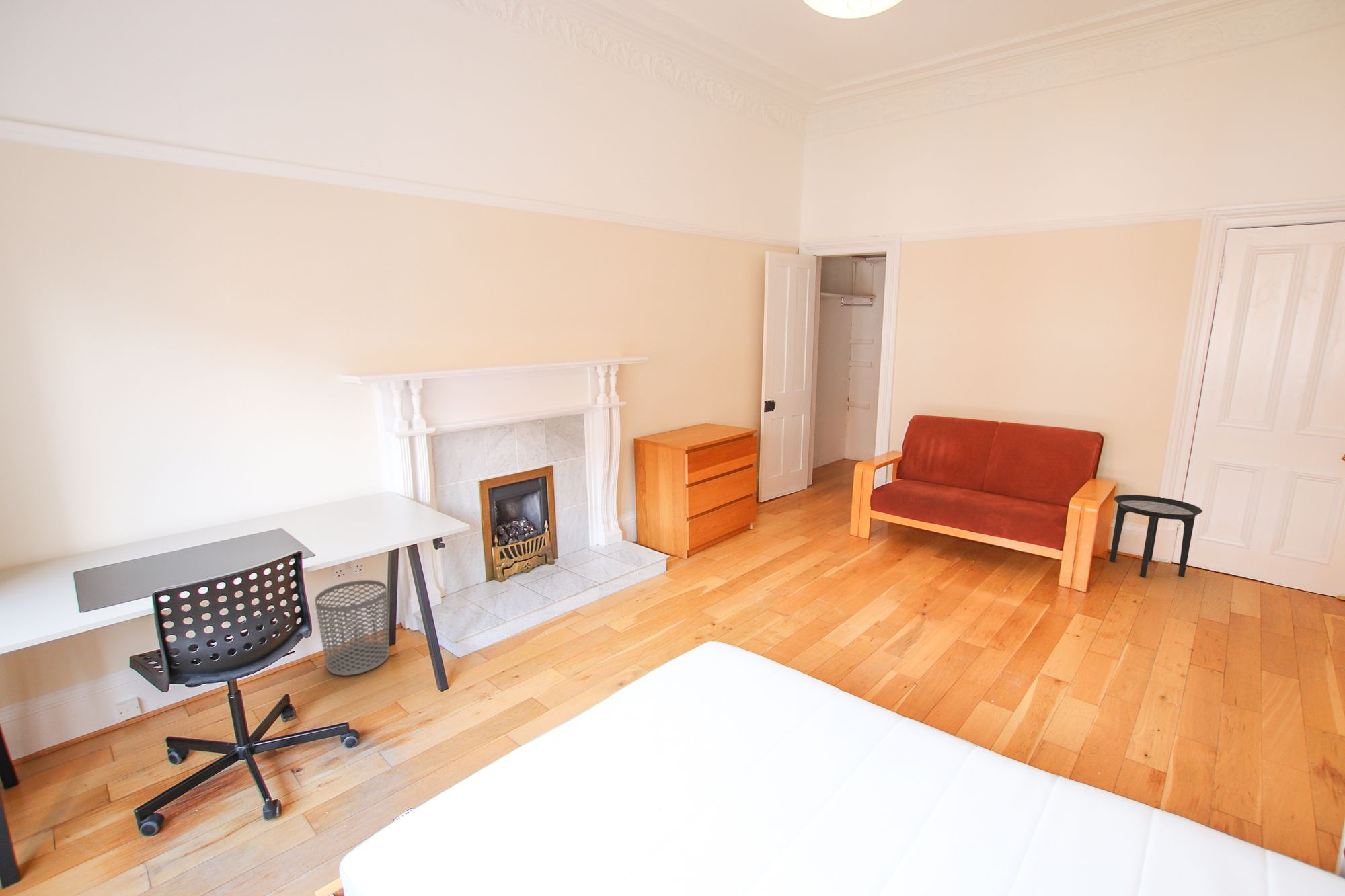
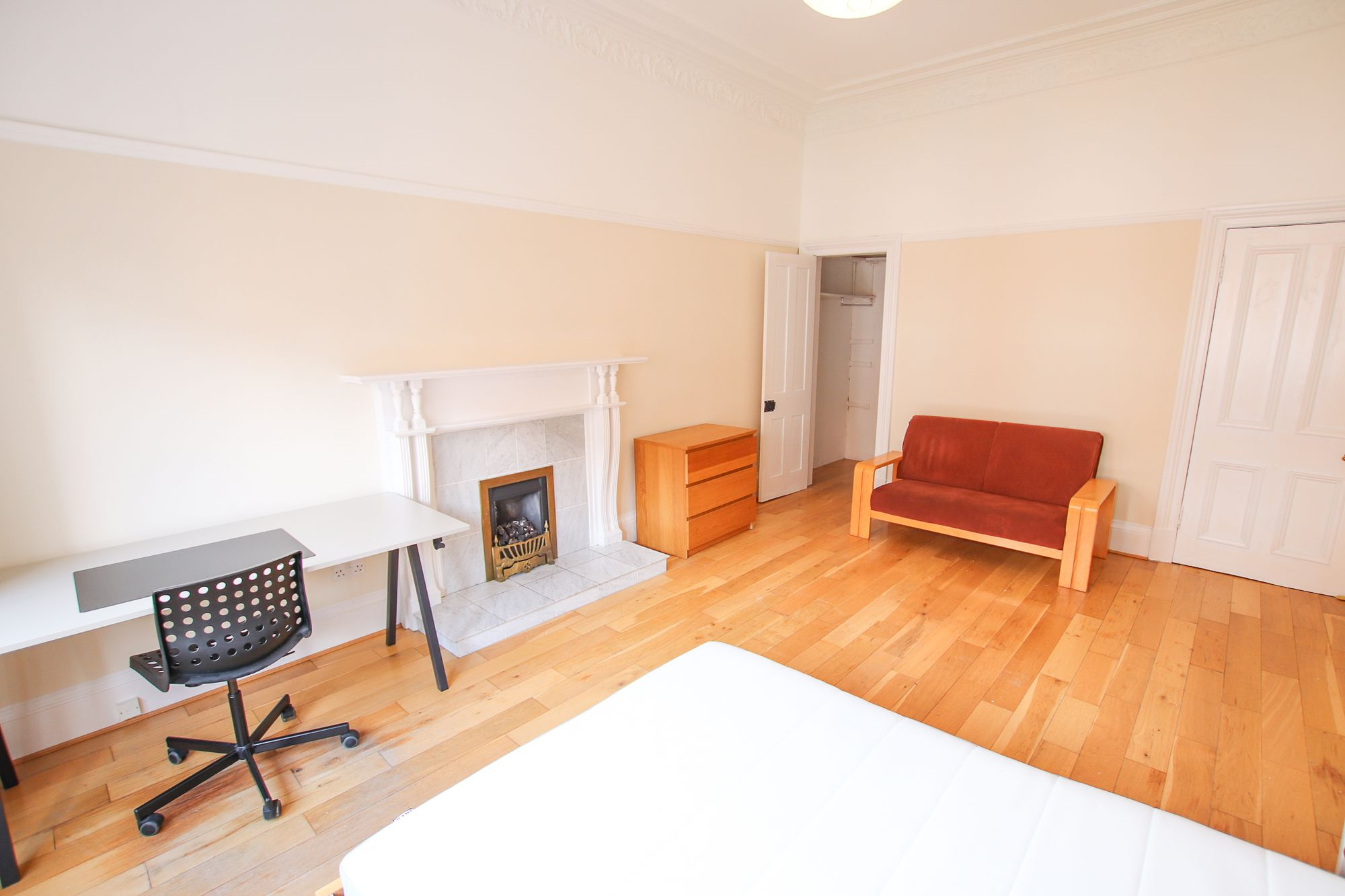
- side table (1151, 536)
- waste bin (355, 627)
